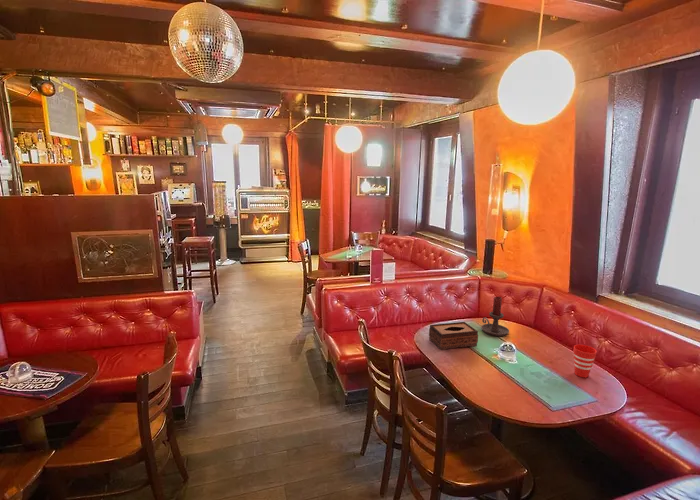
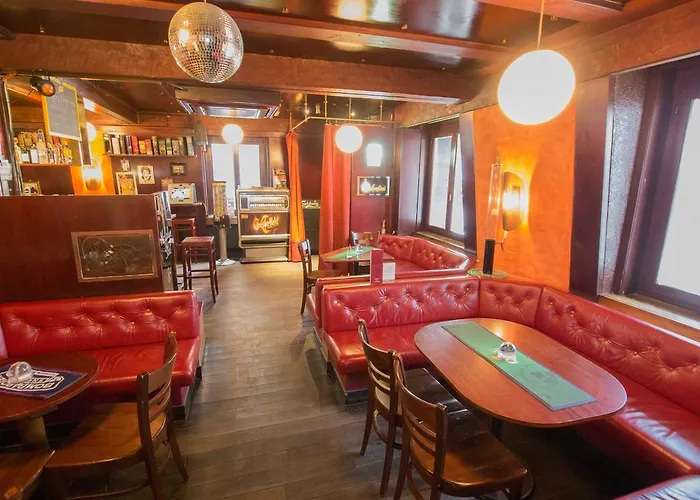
- candle holder (494, 313)
- cup (583, 361)
- tissue box (453, 335)
